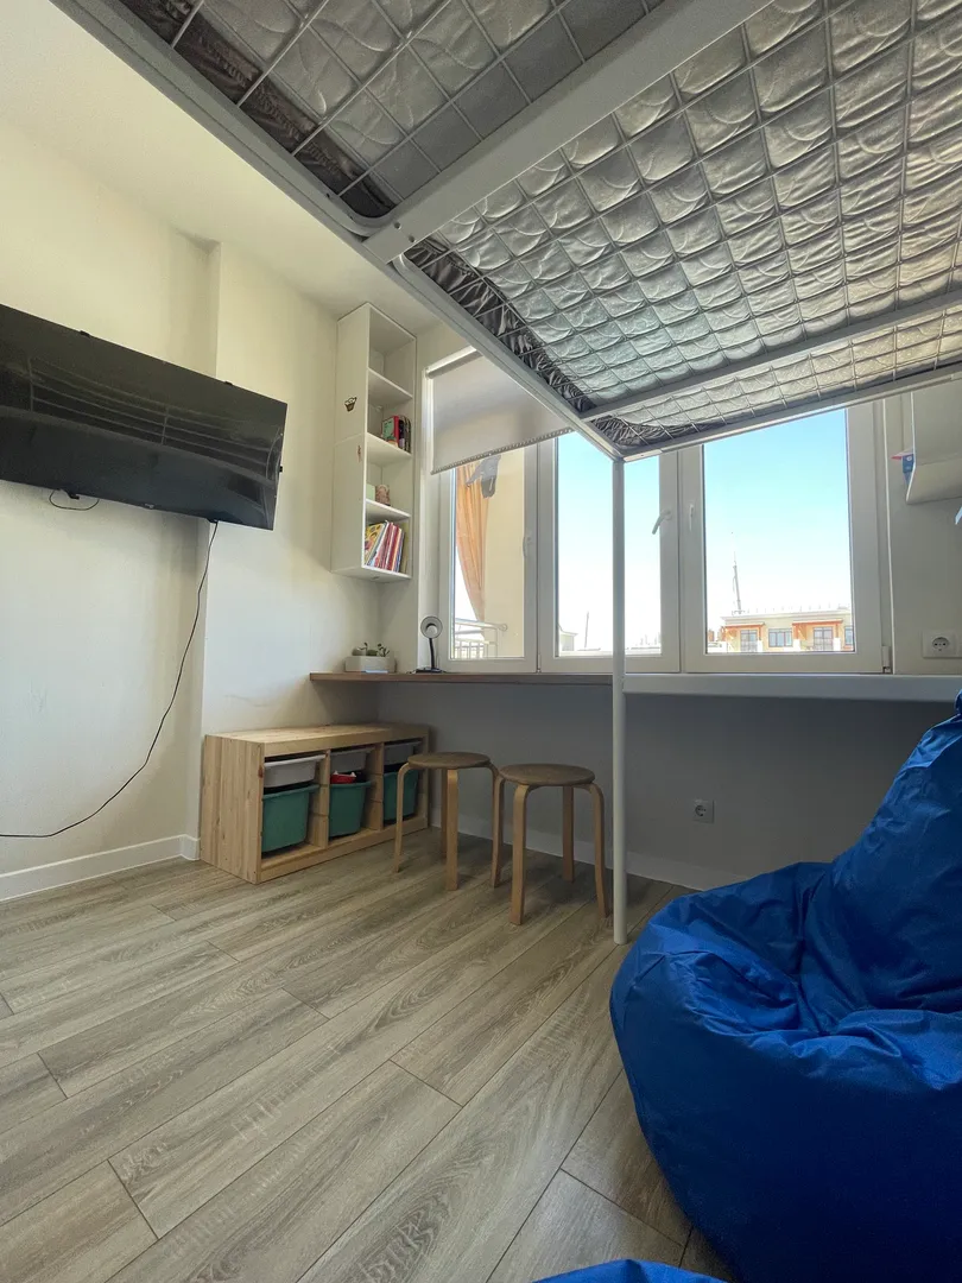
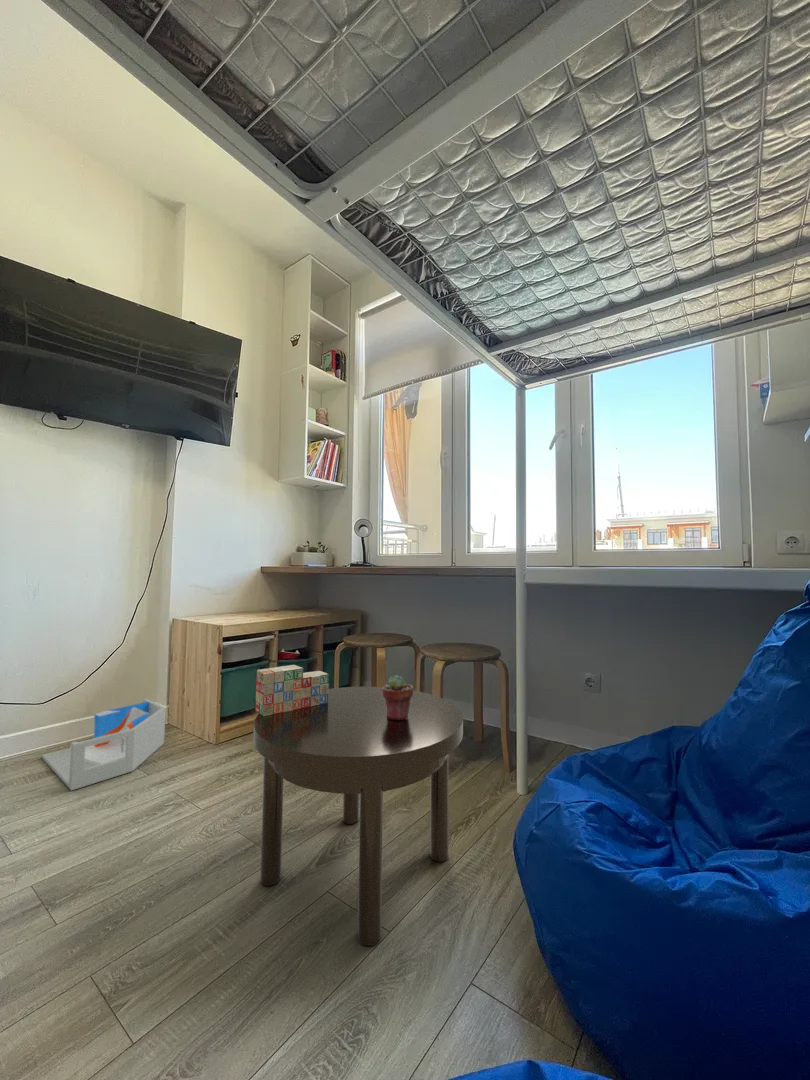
+ storage bin (114, 736)
+ side table (359, 789)
+ potted succulent (397, 695)
+ stack of blocks (293, 686)
